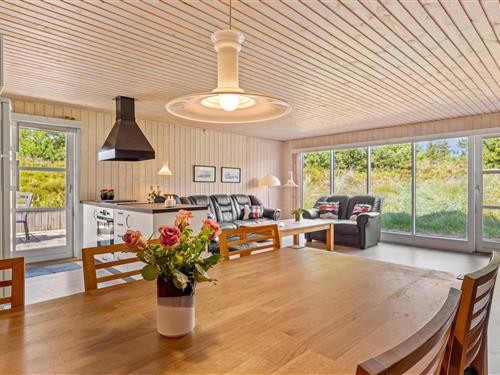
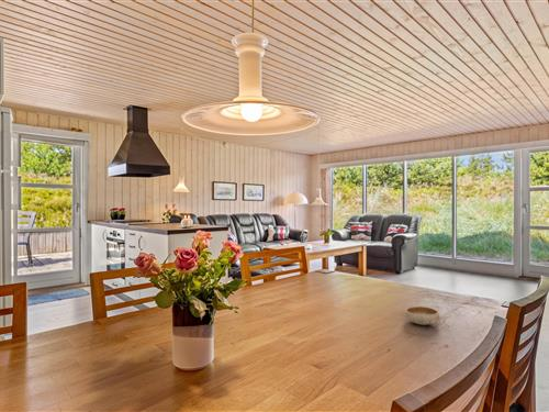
+ bowl (422, 316)
